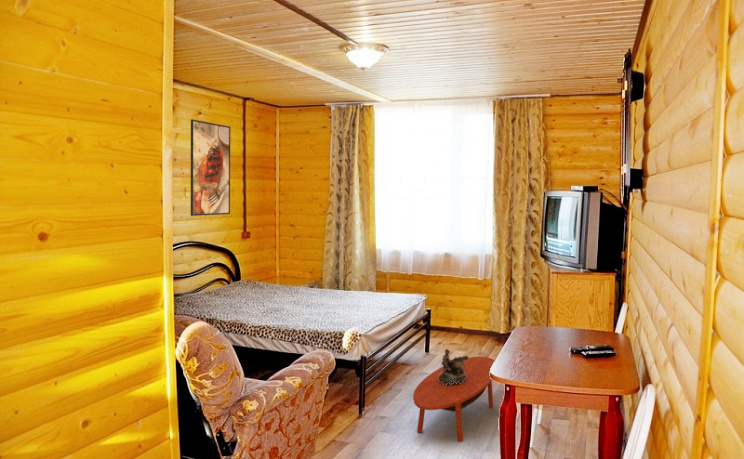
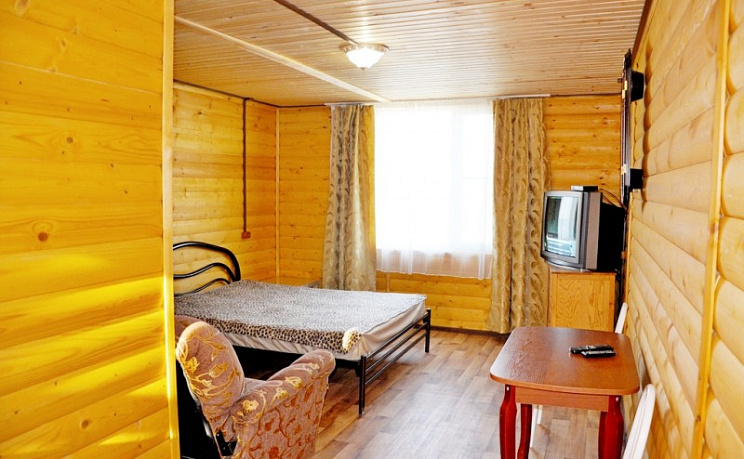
- coffee table (458, 398)
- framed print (211, 169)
- decorative bowl (453, 363)
